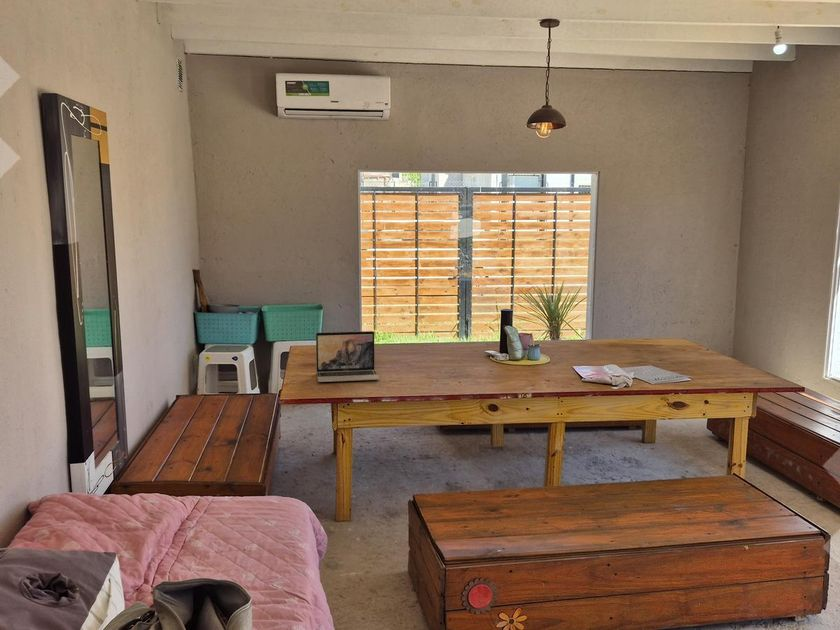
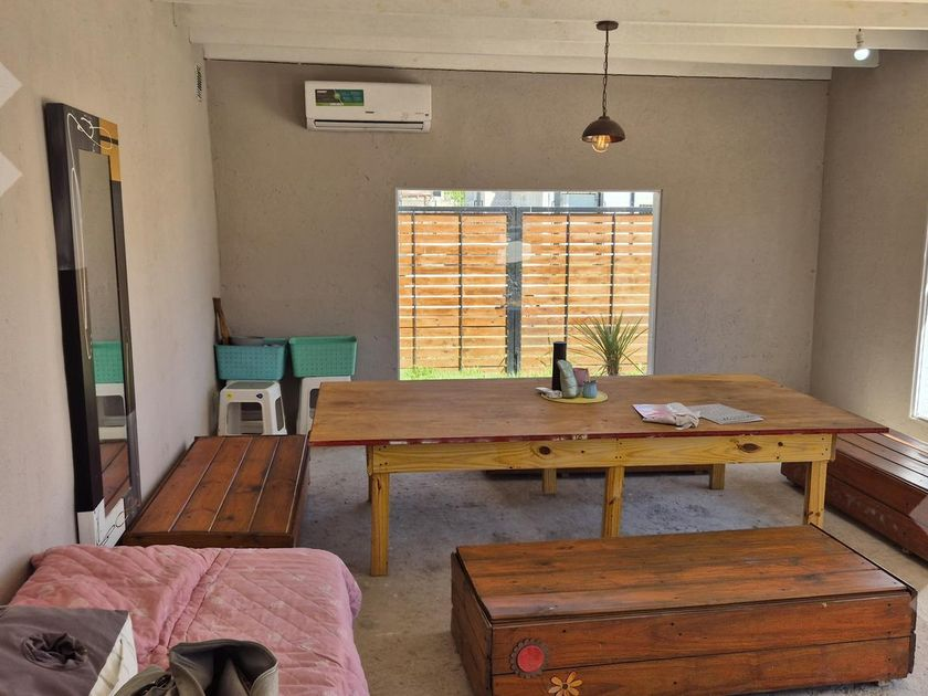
- laptop (347, 356)
